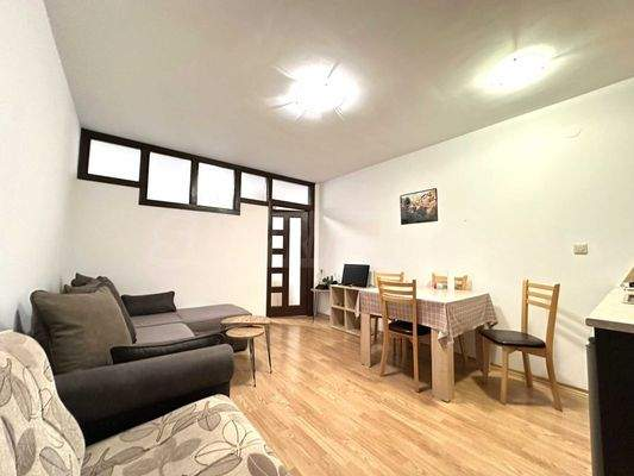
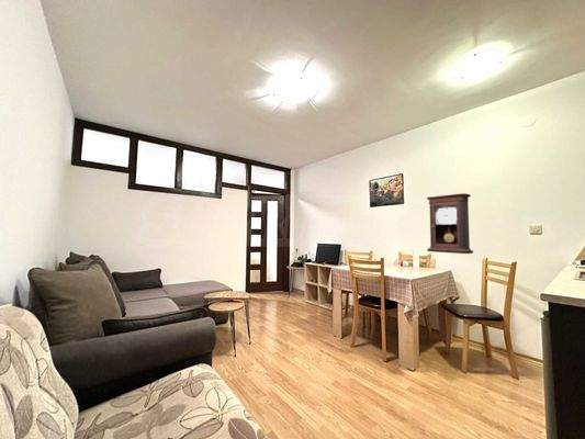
+ pendulum clock (447, 224)
